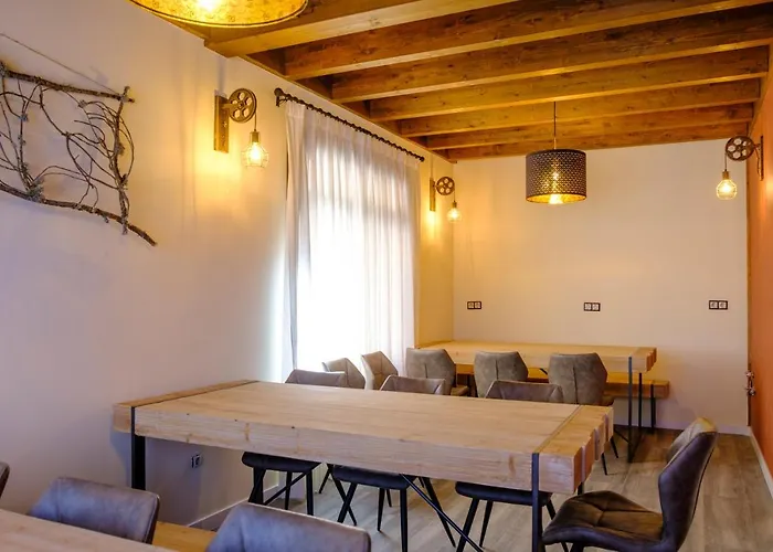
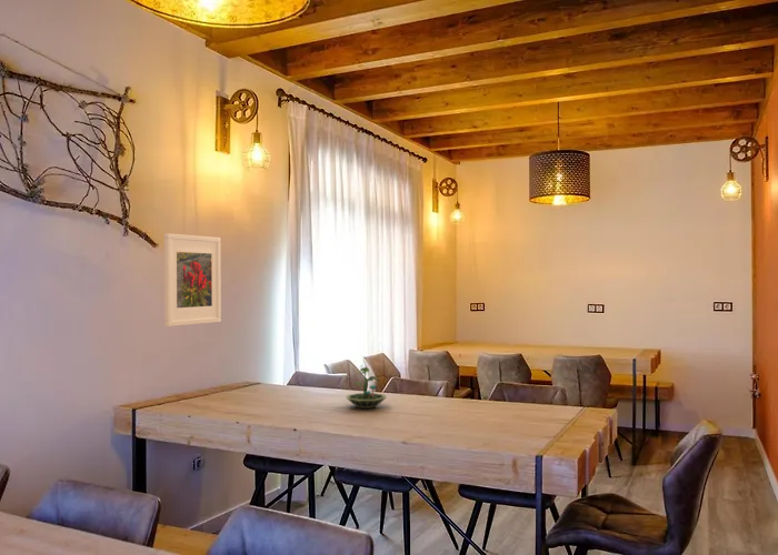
+ terrarium (365, 373)
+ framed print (193, 280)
